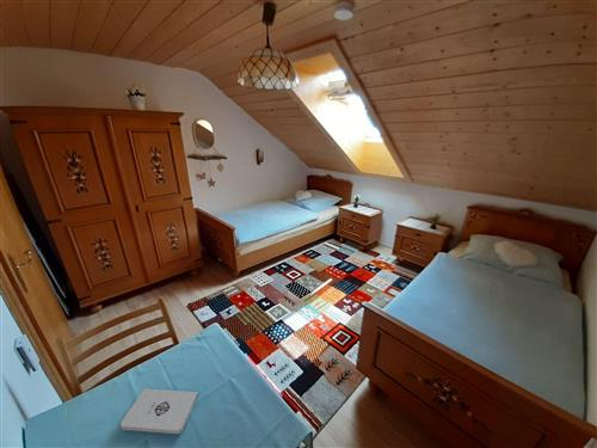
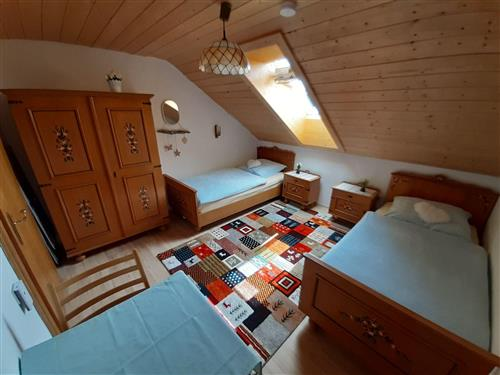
- notepad (161, 409)
